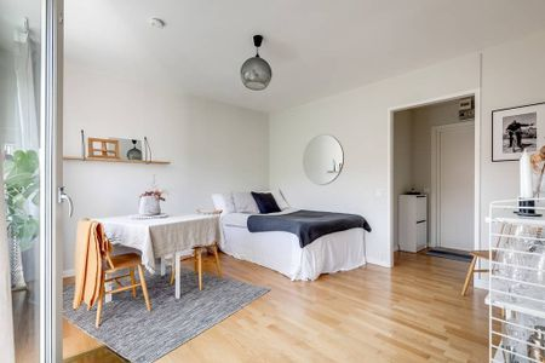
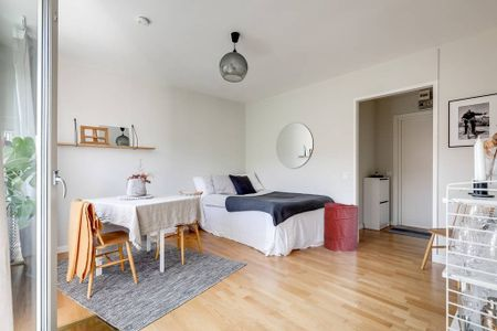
+ laundry hamper (340, 225)
